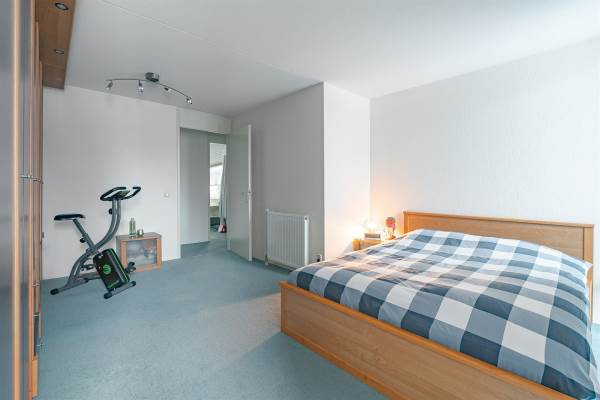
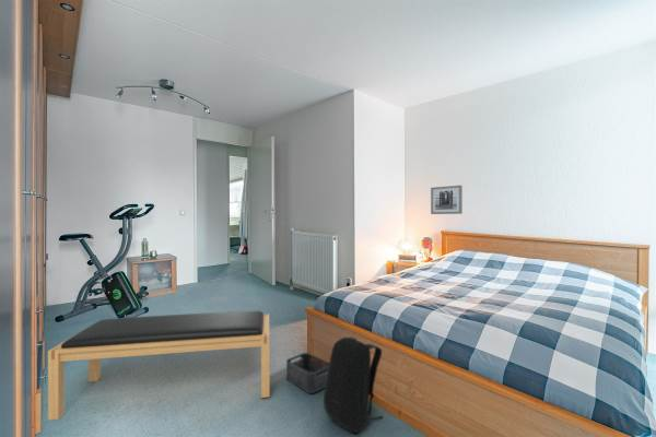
+ bench (176, 352)
+ wall art (445, 200)
+ backpack (352, 380)
+ storage bin (308, 371)
